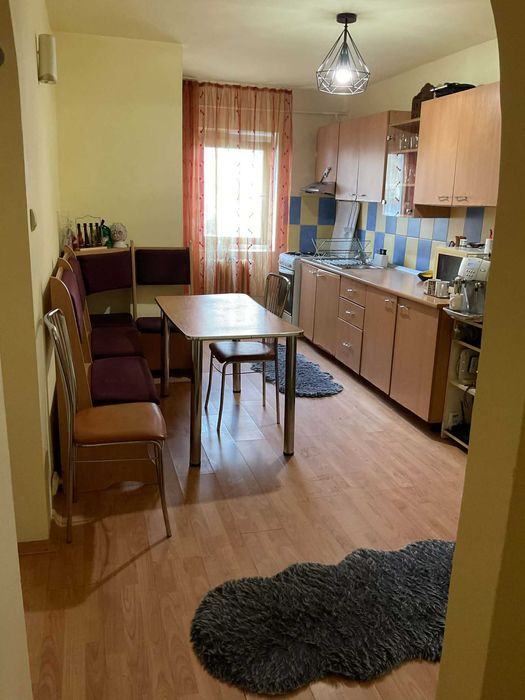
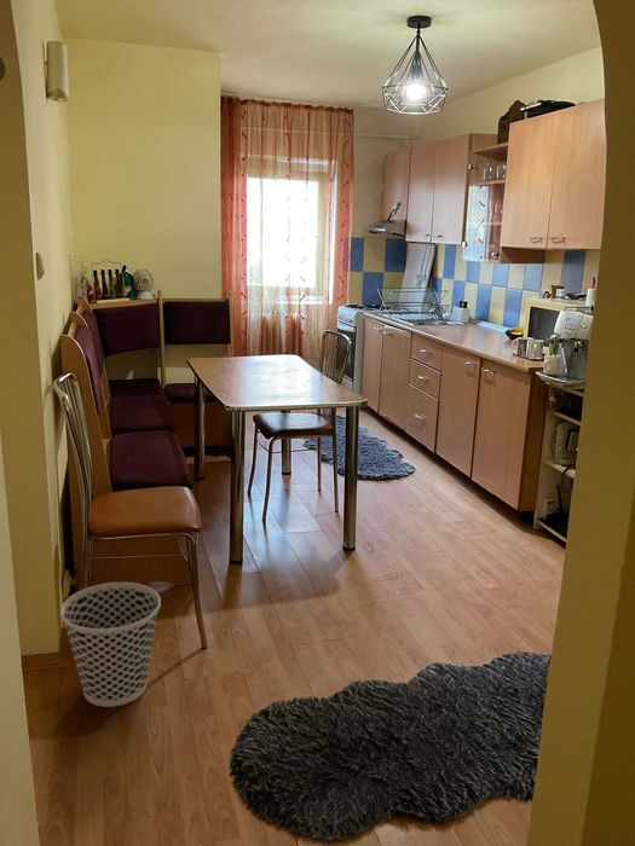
+ wastebasket (112, 647)
